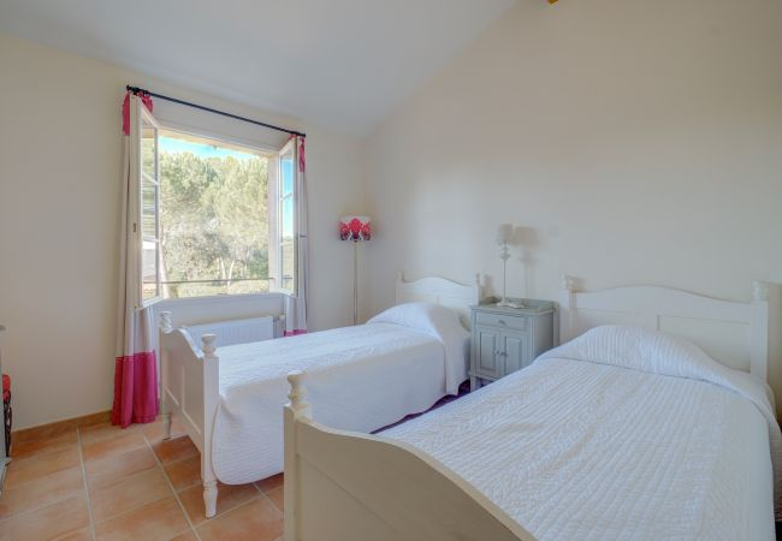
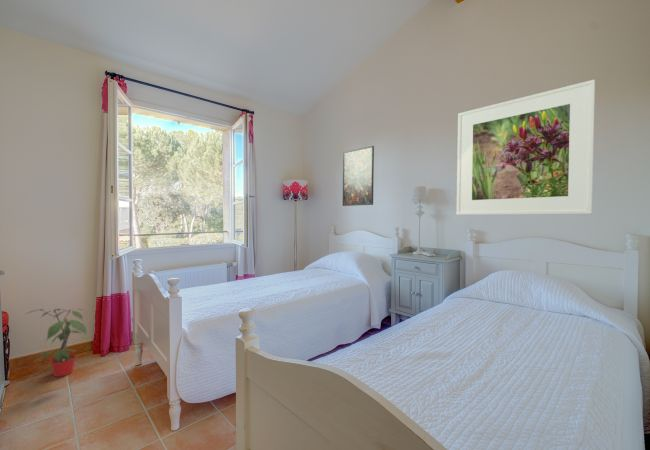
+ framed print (516, 157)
+ potted plant (60, 341)
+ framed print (357, 177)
